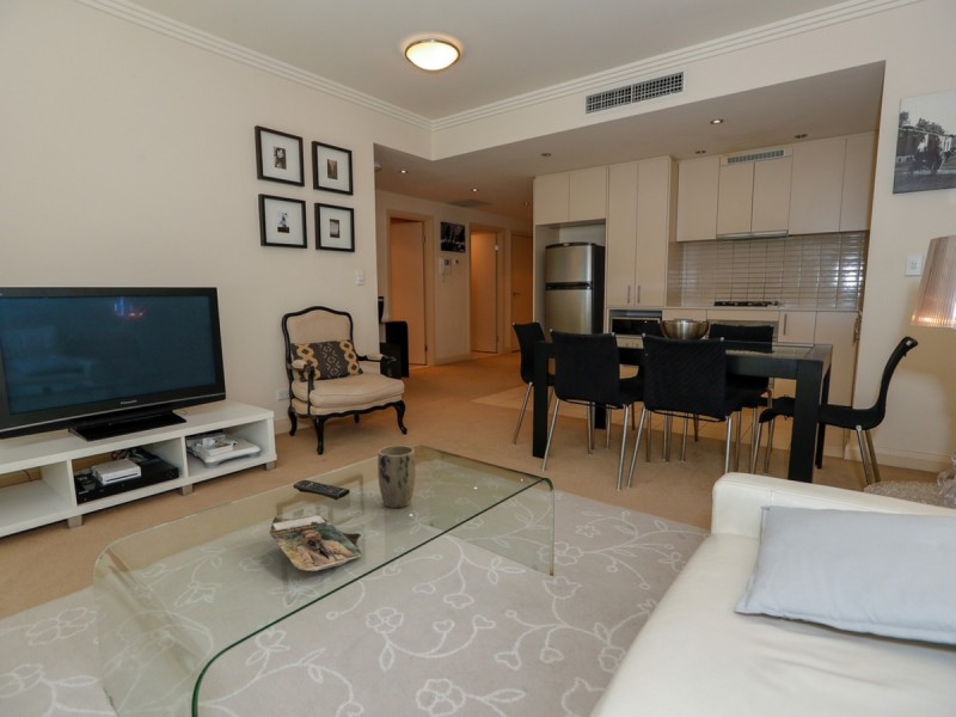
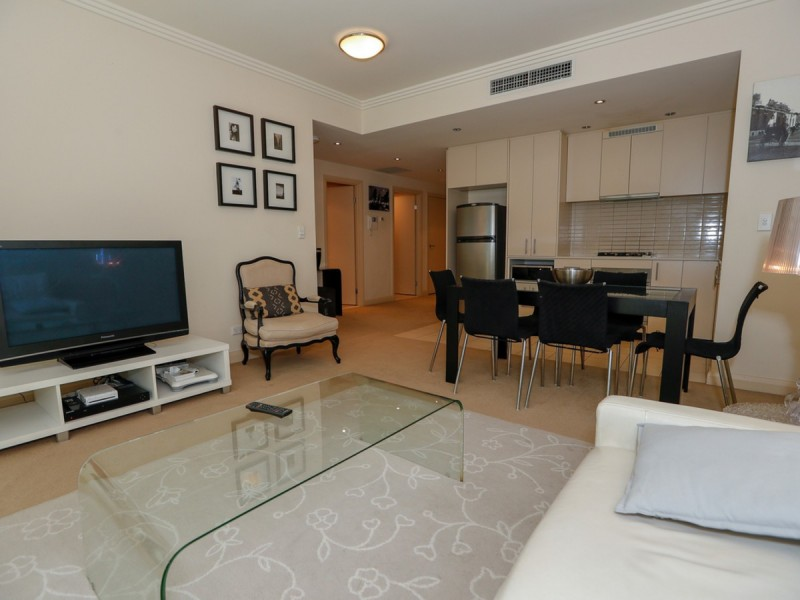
- plant pot (397, 477)
- magazine (315, 537)
